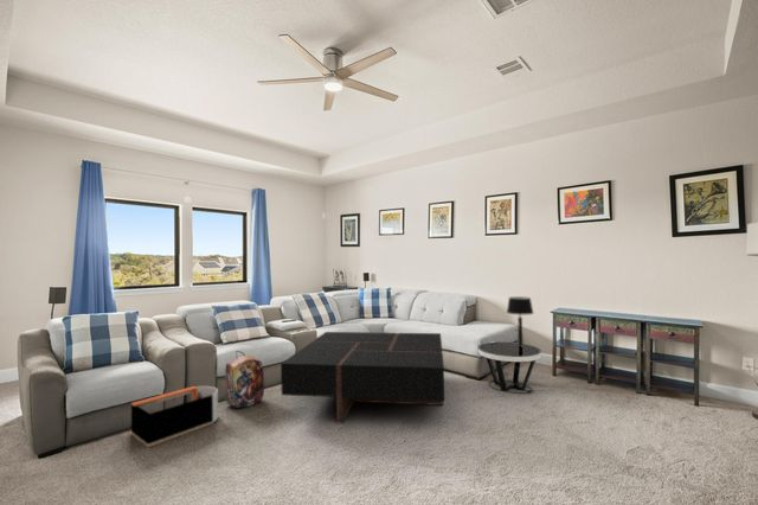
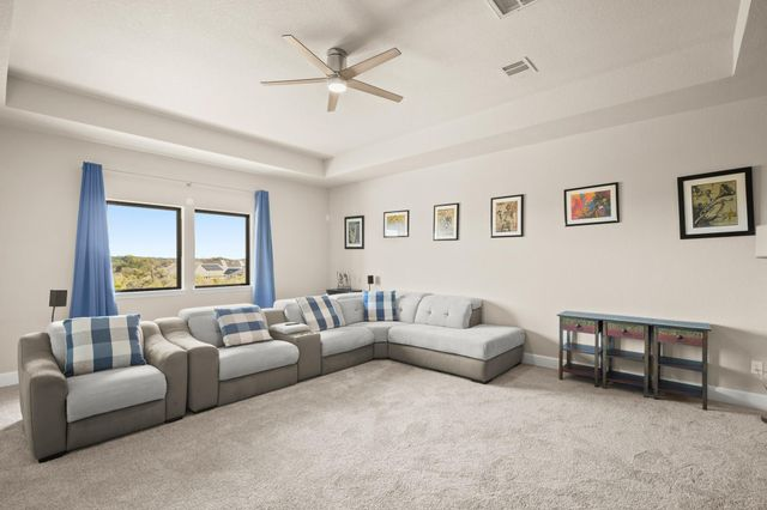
- coffee table (373, 370)
- table lamp (520, 321)
- storage bin (180, 411)
- side table (514, 366)
- backpack (244, 378)
